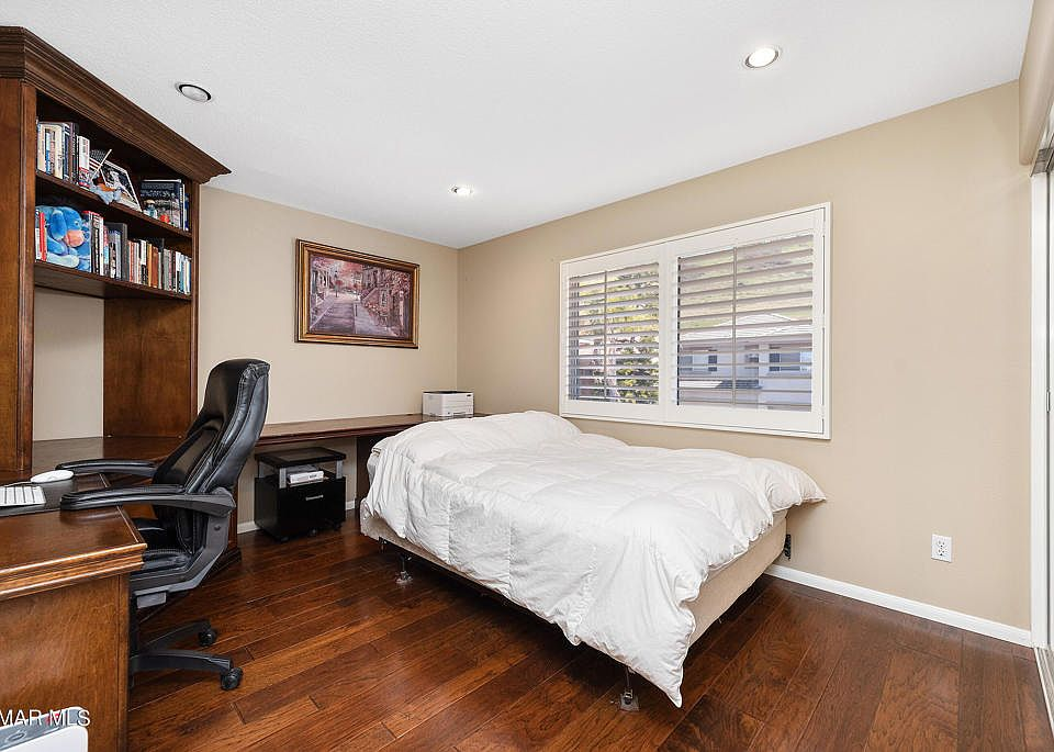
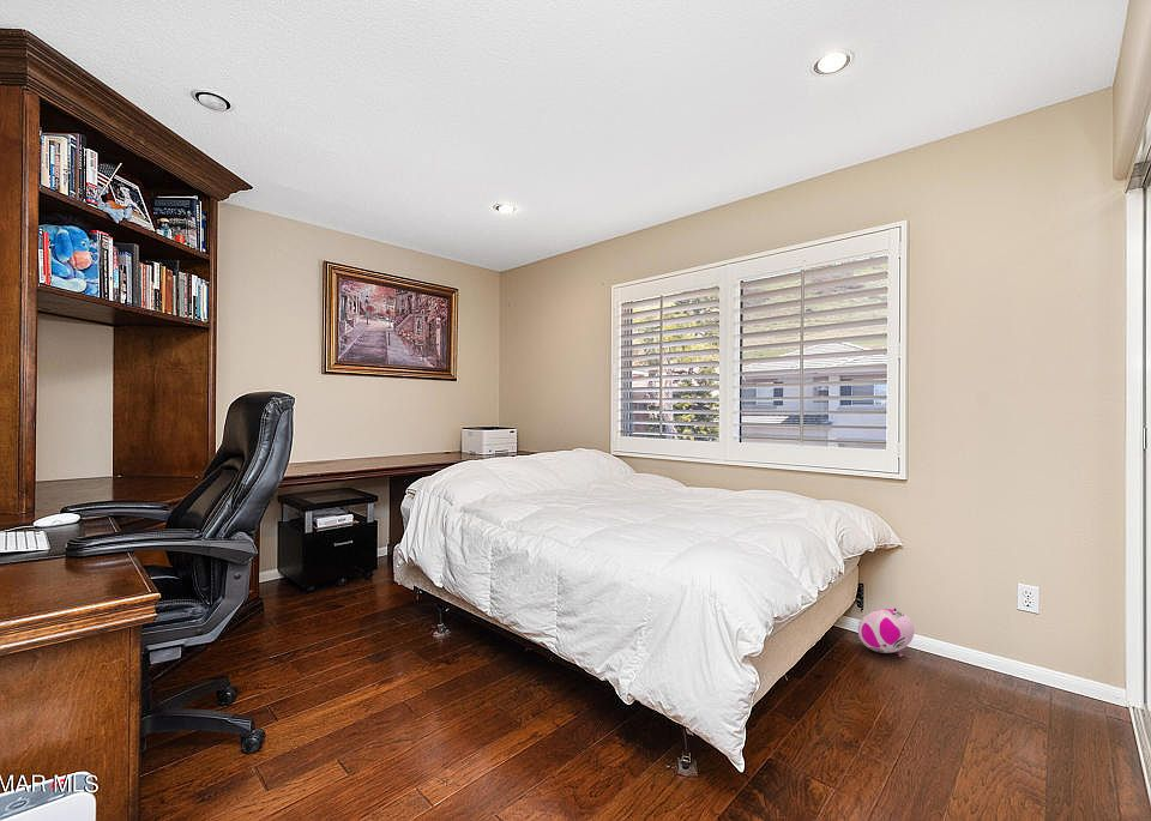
+ ball (884, 628)
